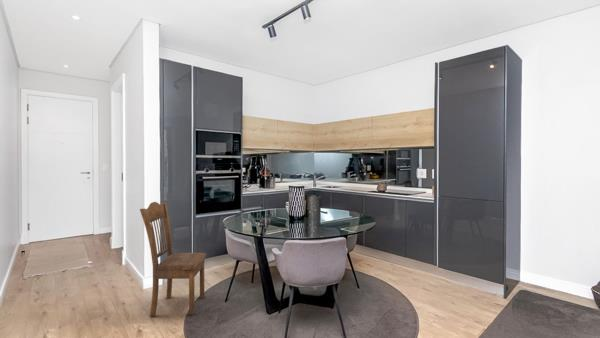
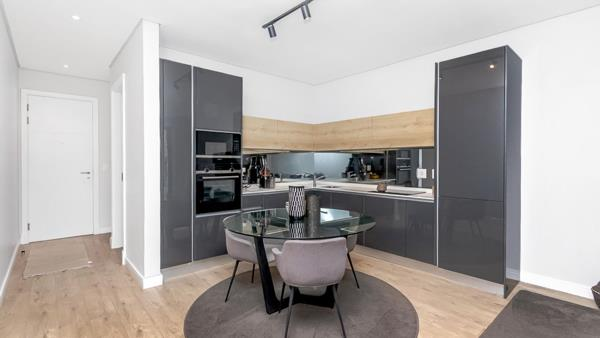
- dining chair (177, 253)
